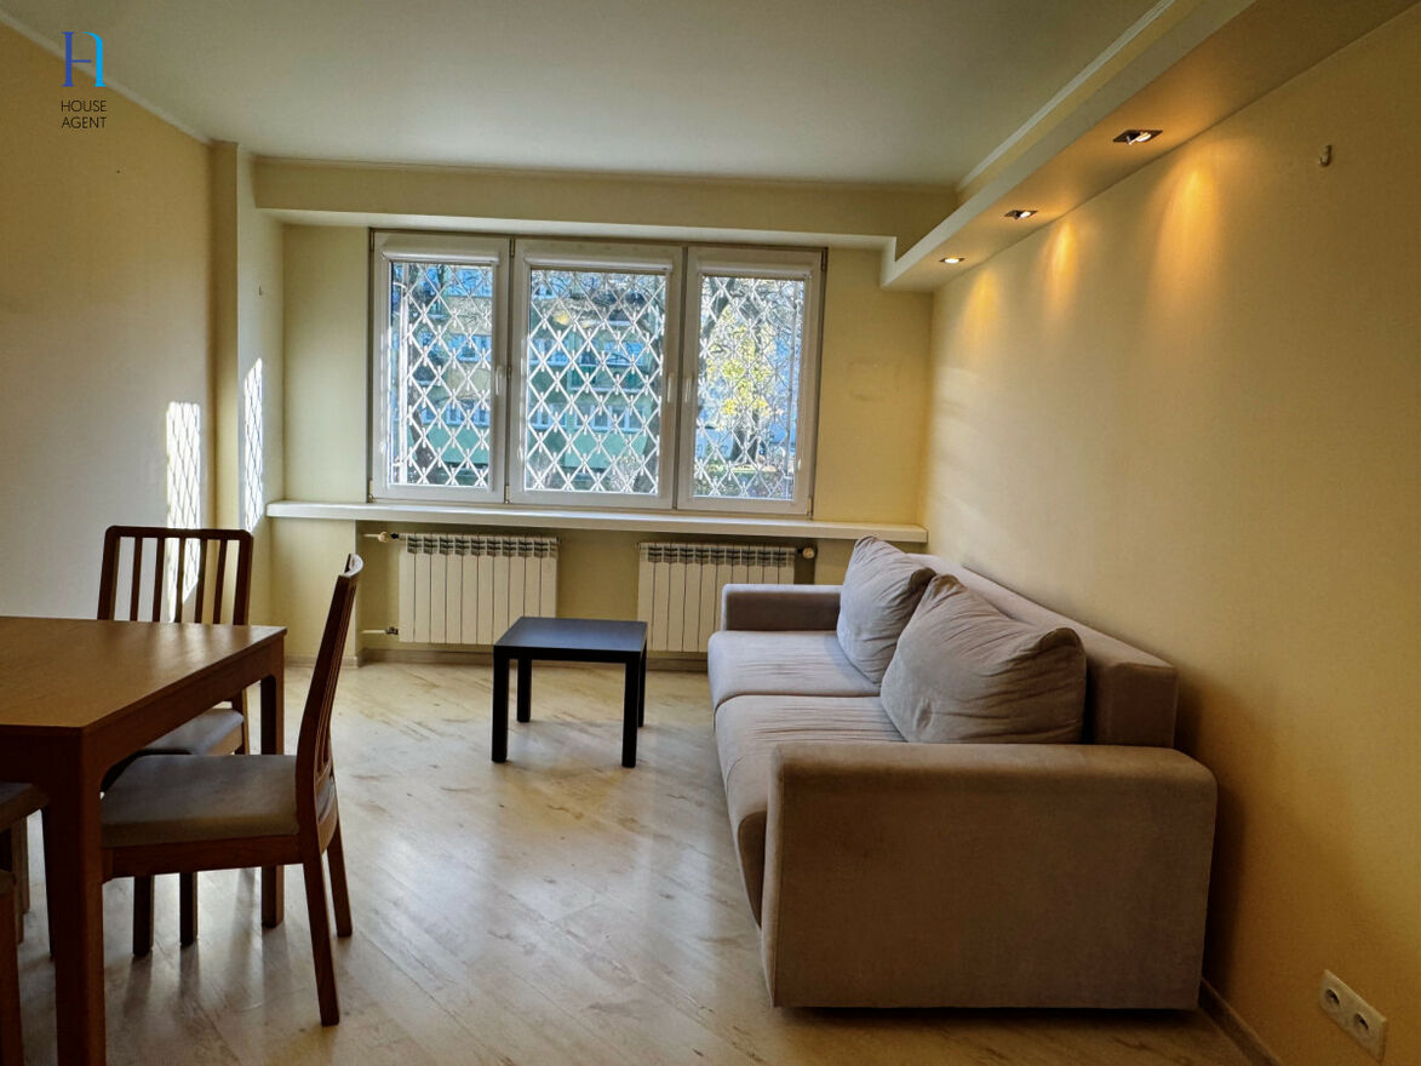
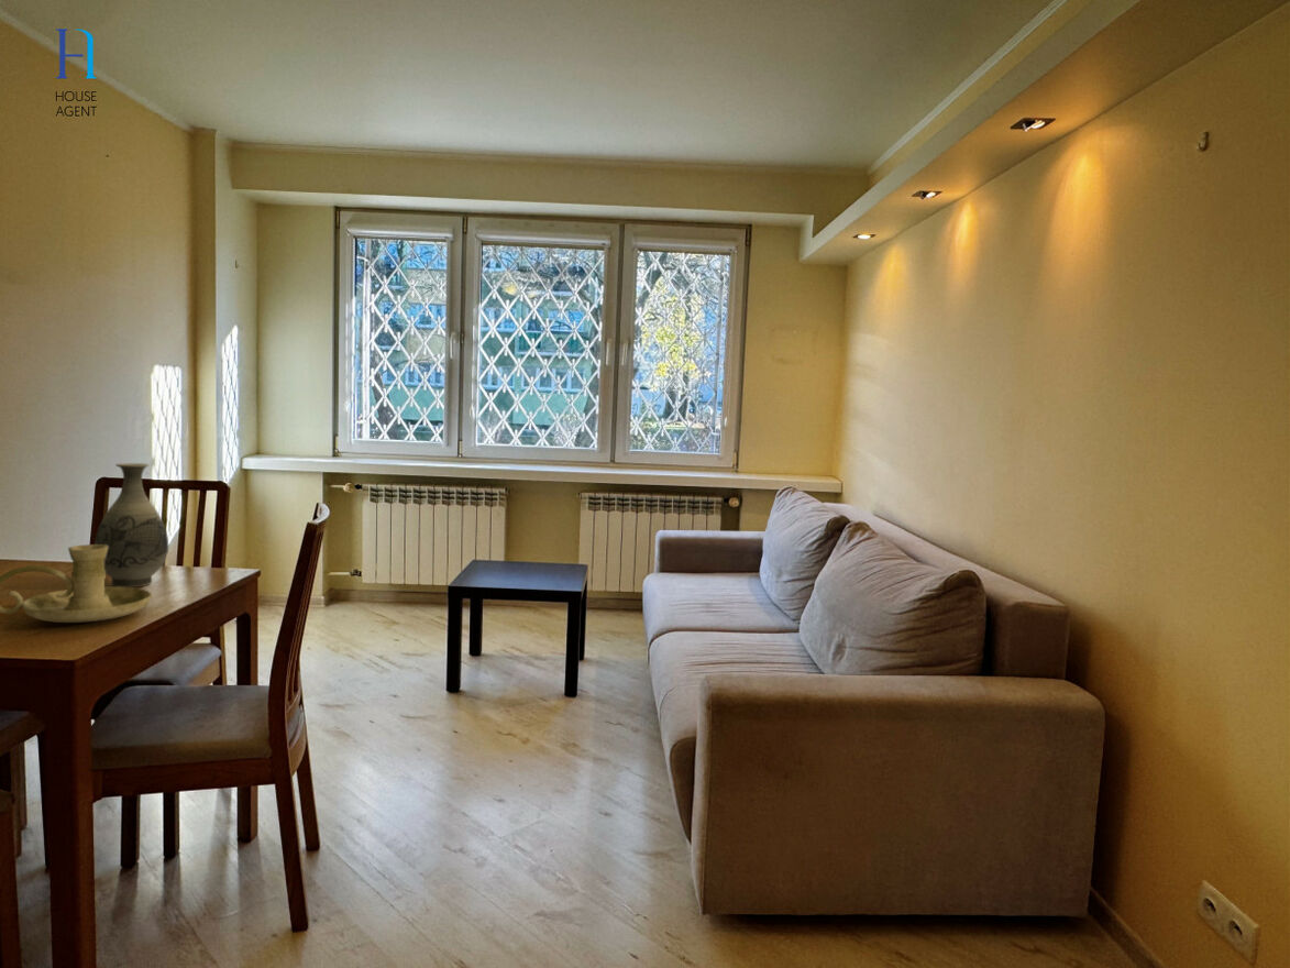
+ candle holder (74, 583)
+ vase (131, 524)
